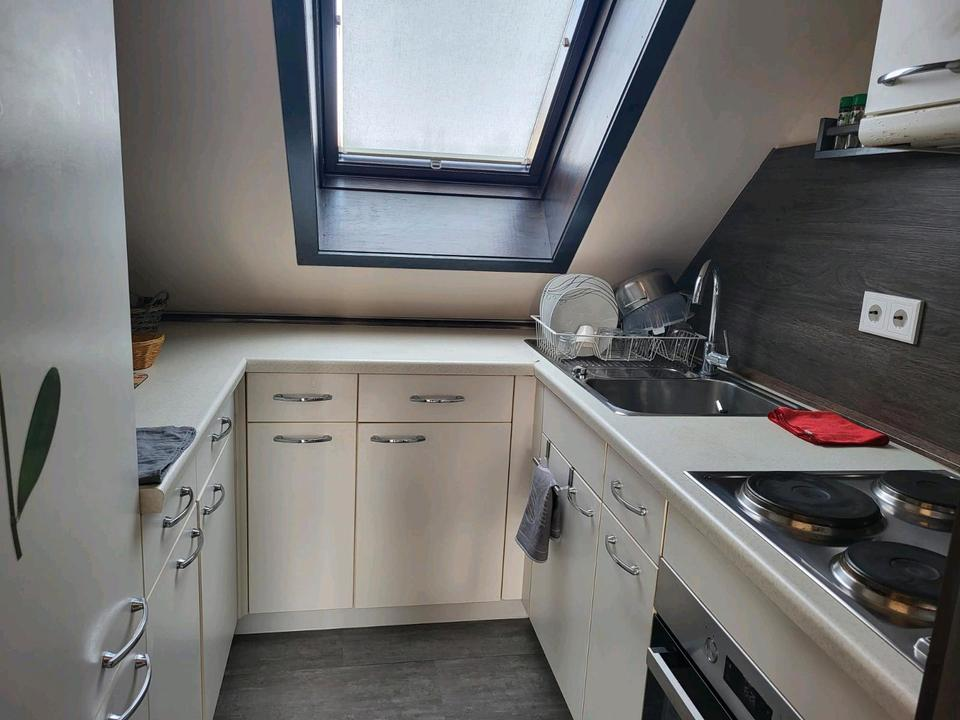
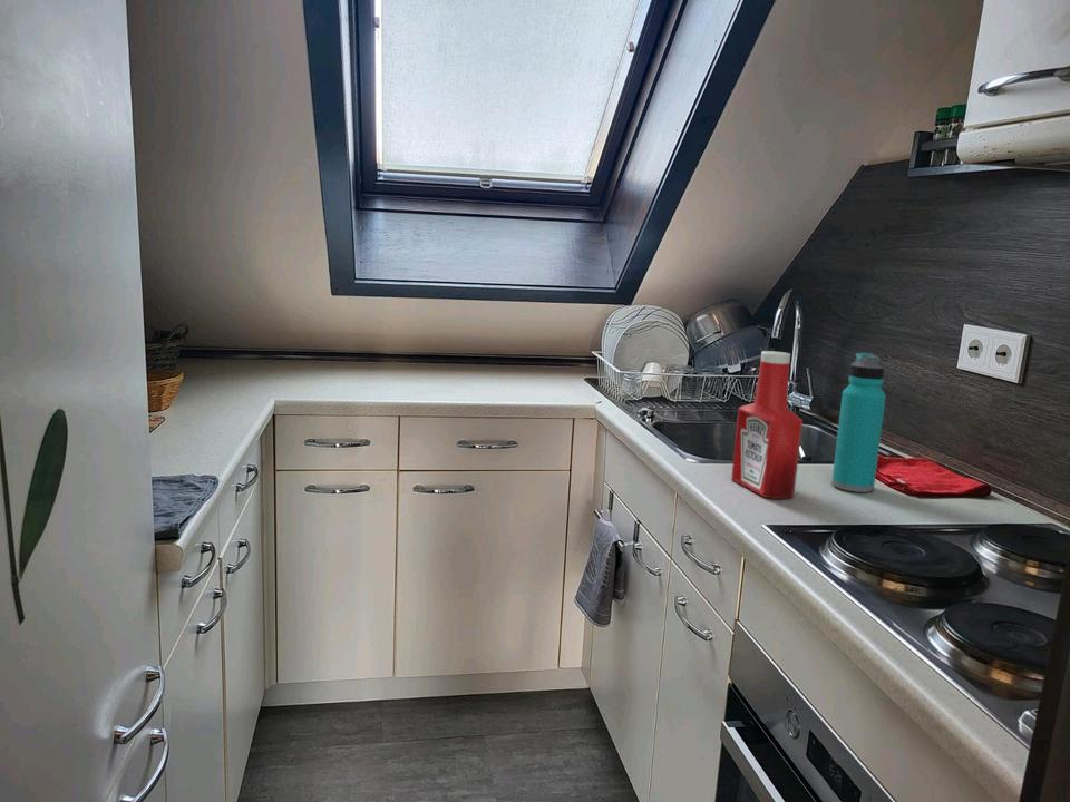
+ water bottle (860, 421)
+ soap bottle (768, 421)
